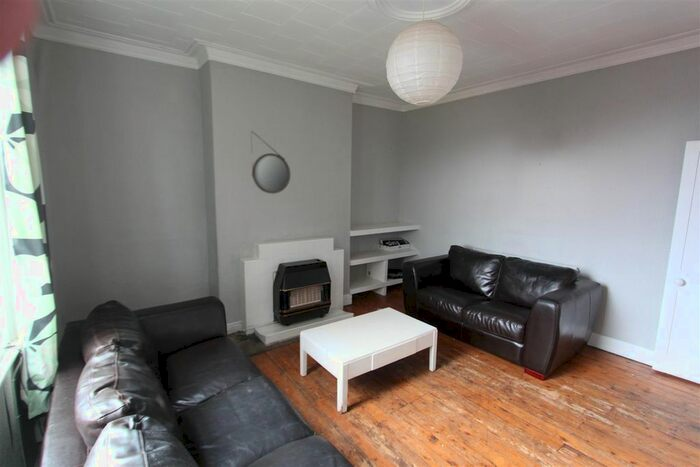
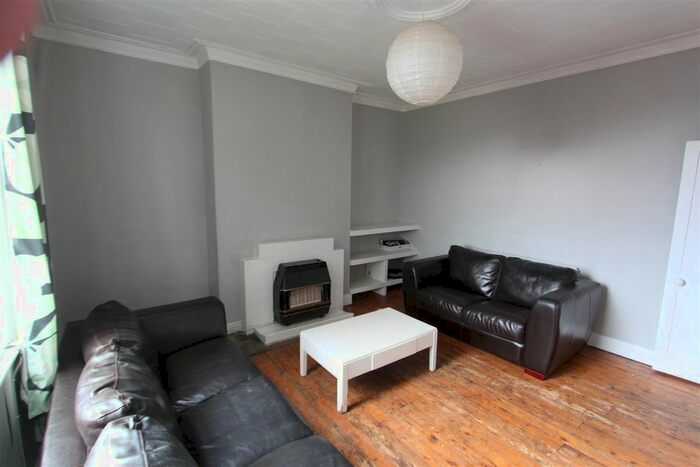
- home mirror (271, 164)
